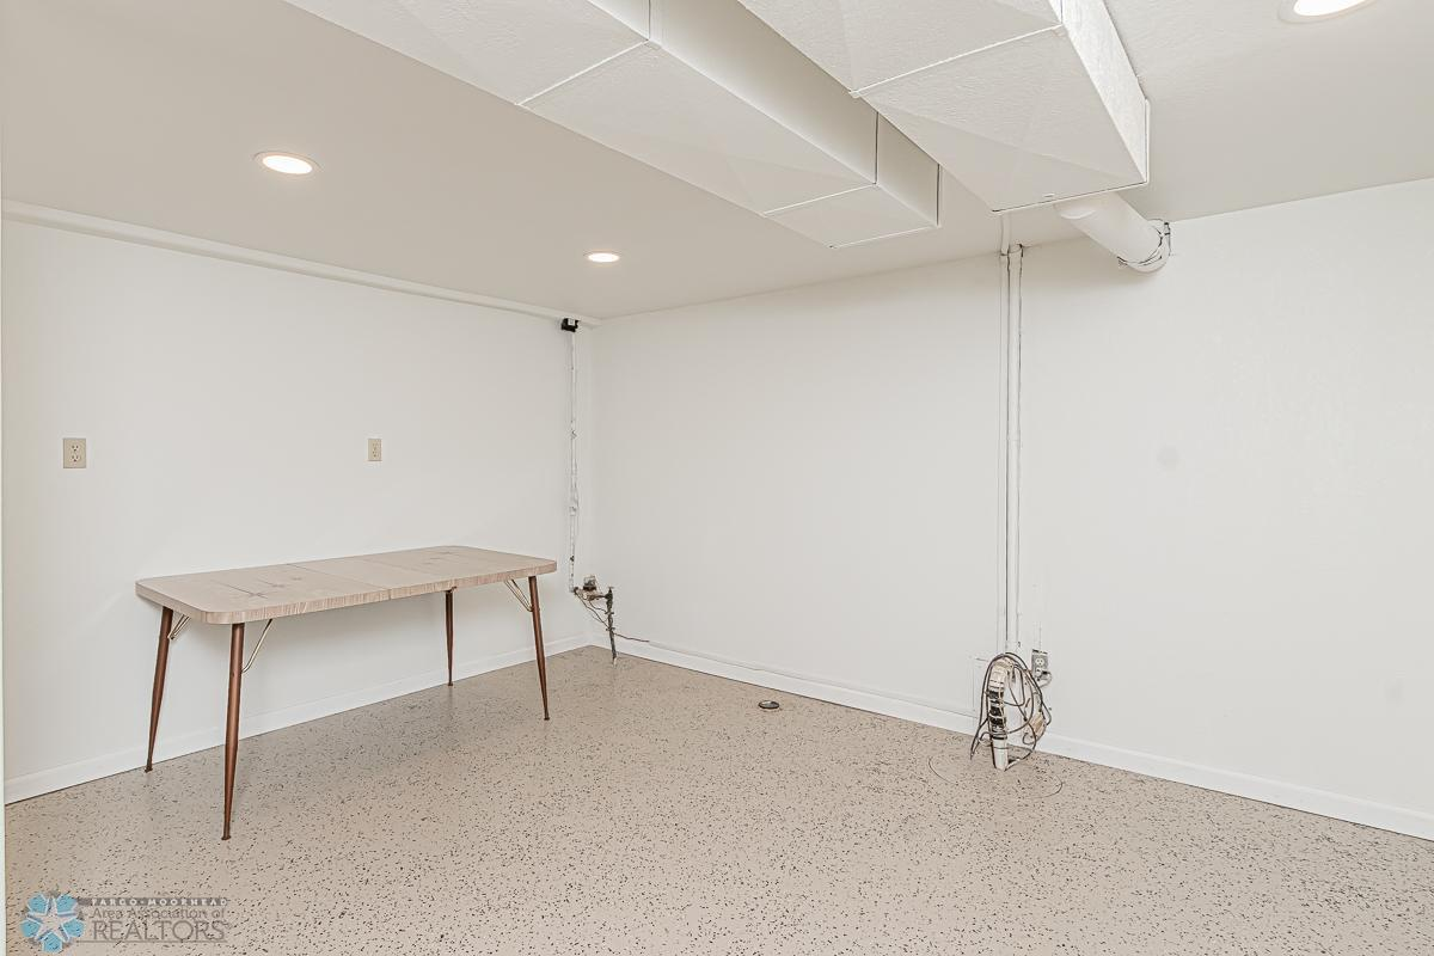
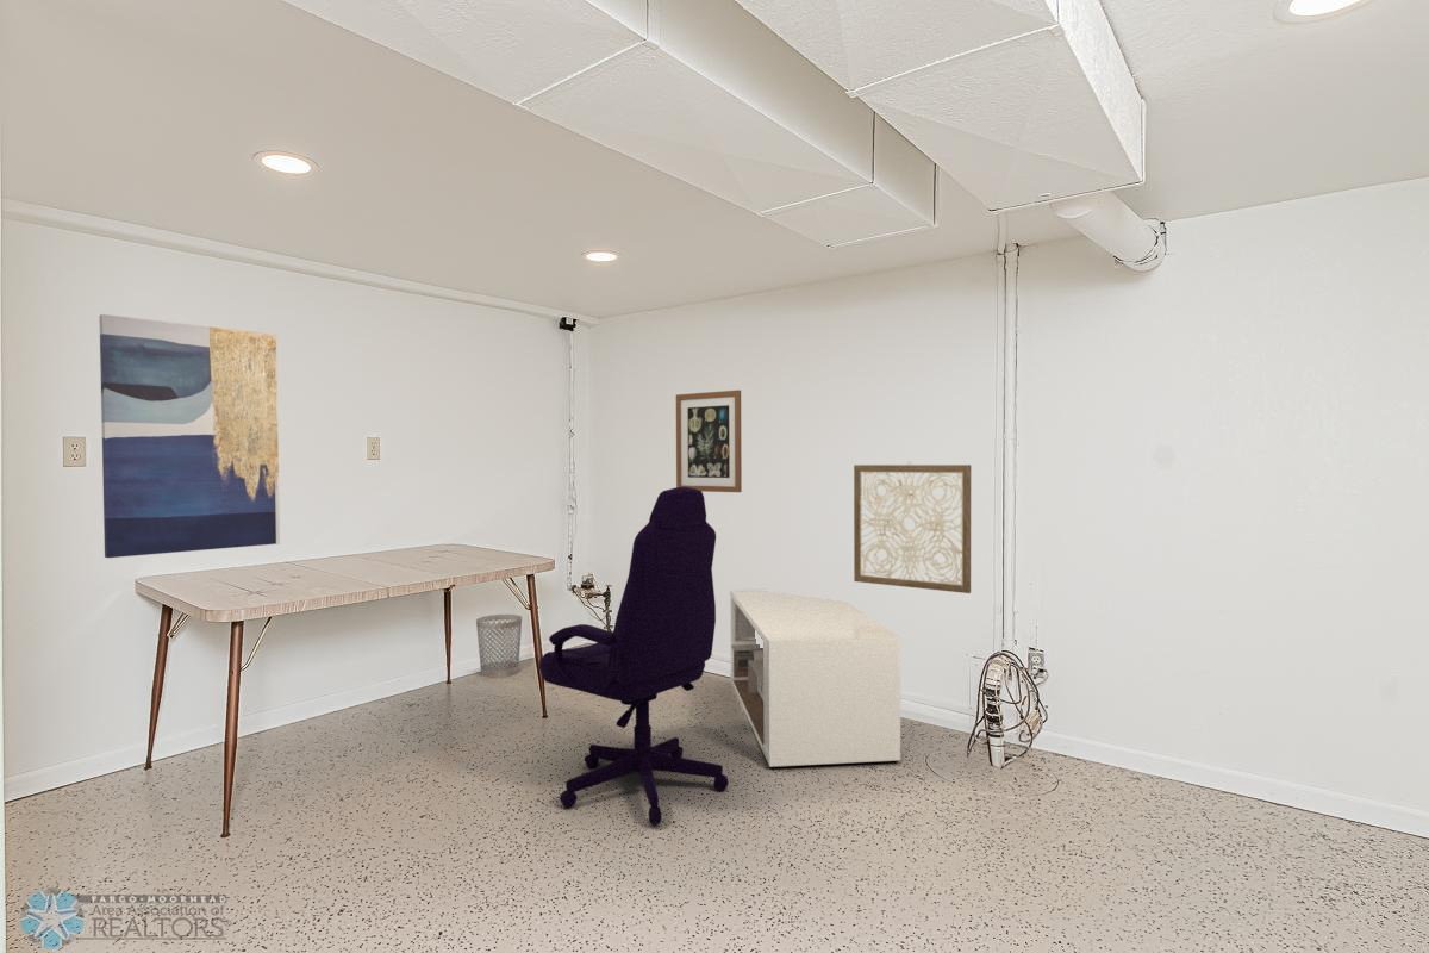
+ wall art (195, 437)
+ wastebasket (499, 646)
+ wall art (915, 523)
+ office chair (632, 635)
+ storage cabinet (801, 661)
+ wall art (707, 442)
